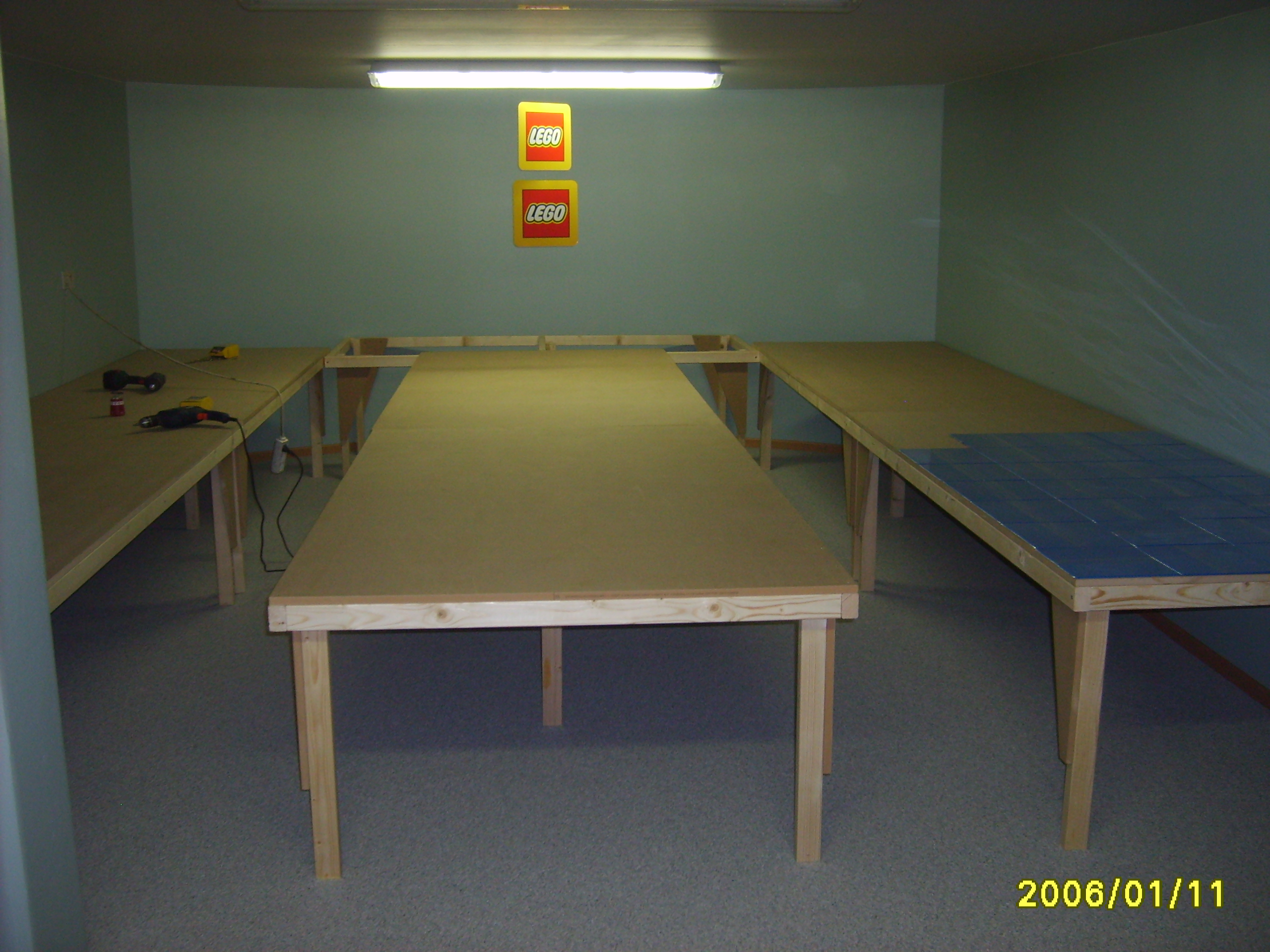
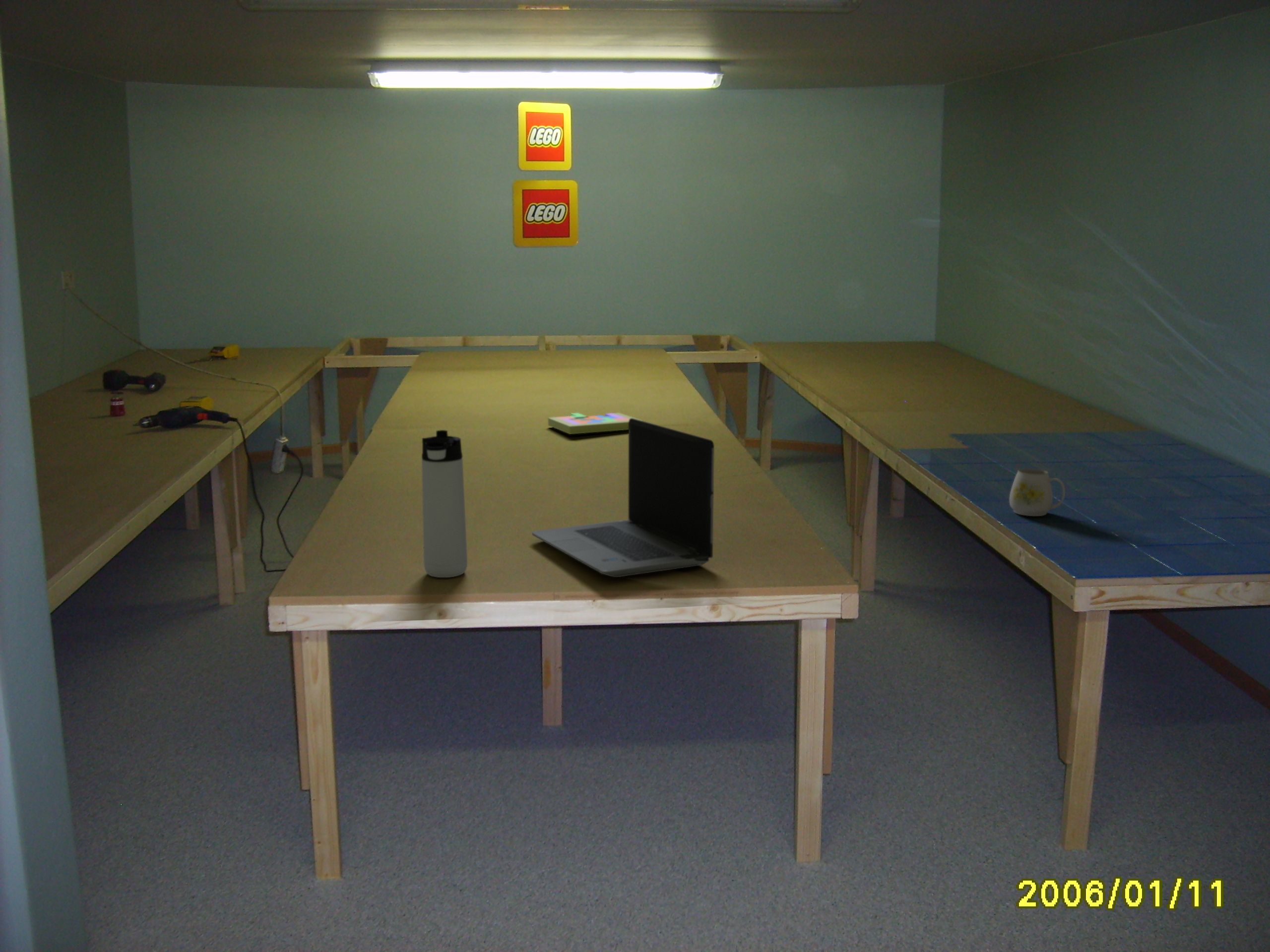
+ mug (1037, 493)
+ thermos bottle (442, 505)
+ laptop computer (629, 493)
+ building blocks (592, 421)
